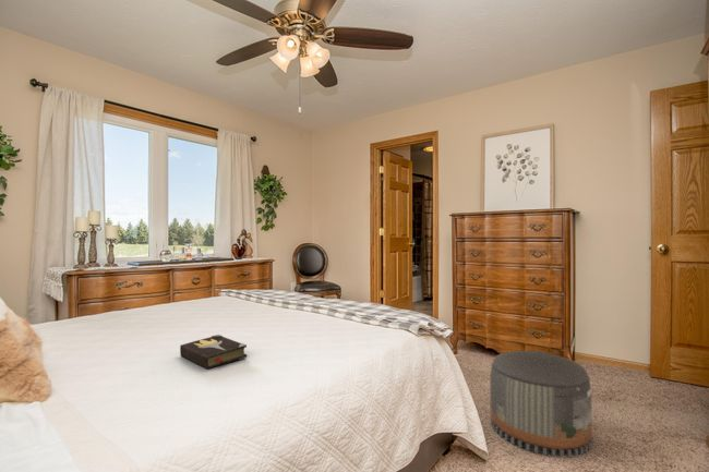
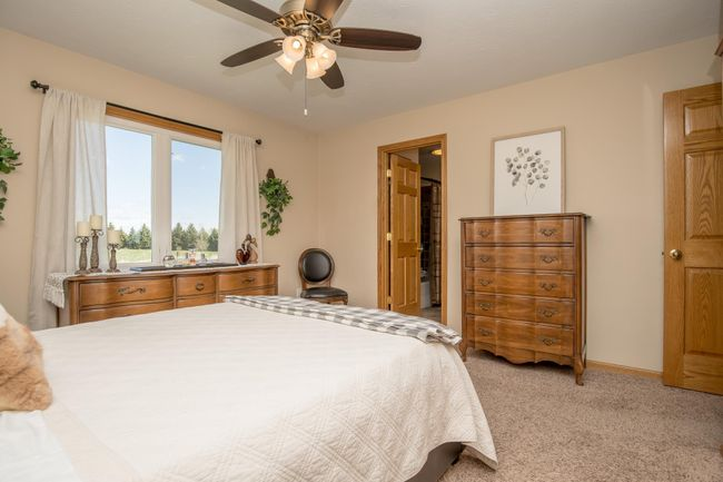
- pouf (538, 392)
- hardback book (213, 349)
